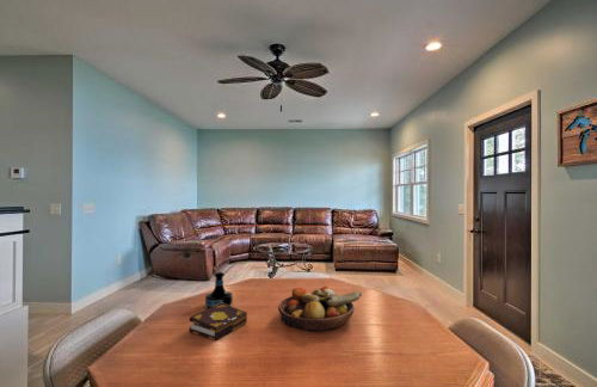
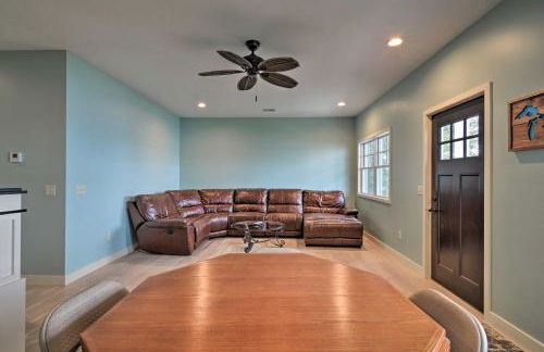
- tequila bottle (219, 288)
- fruit bowl (316, 301)
- book (219, 320)
